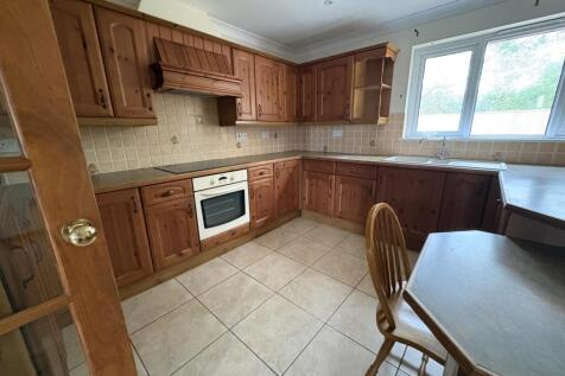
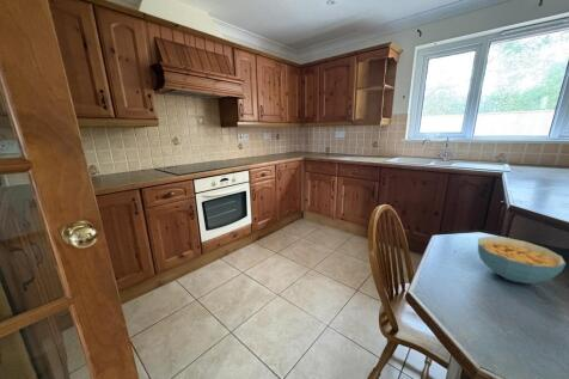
+ cereal bowl (514, 263)
